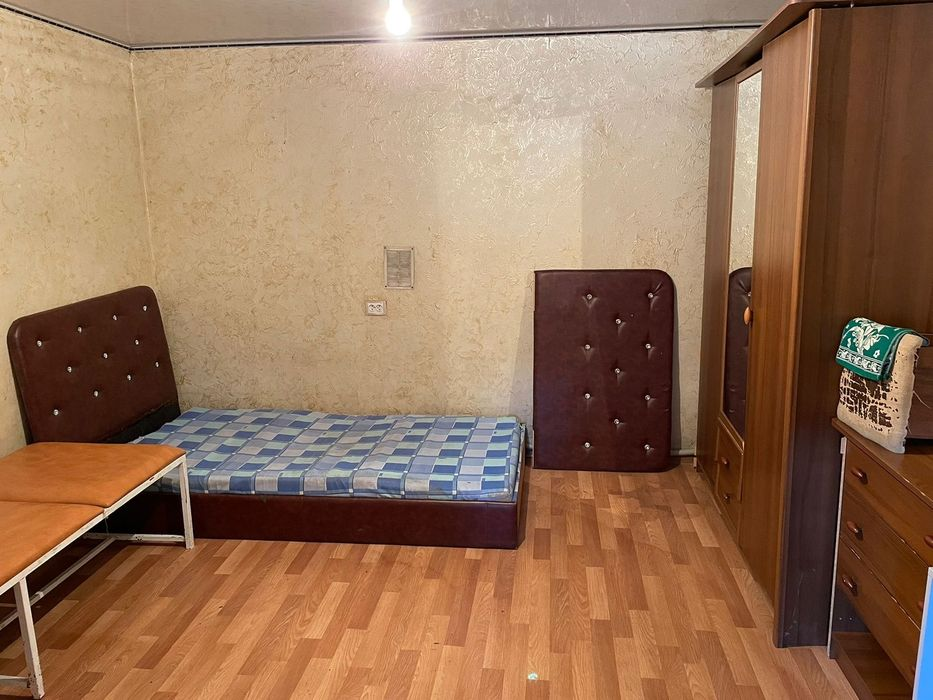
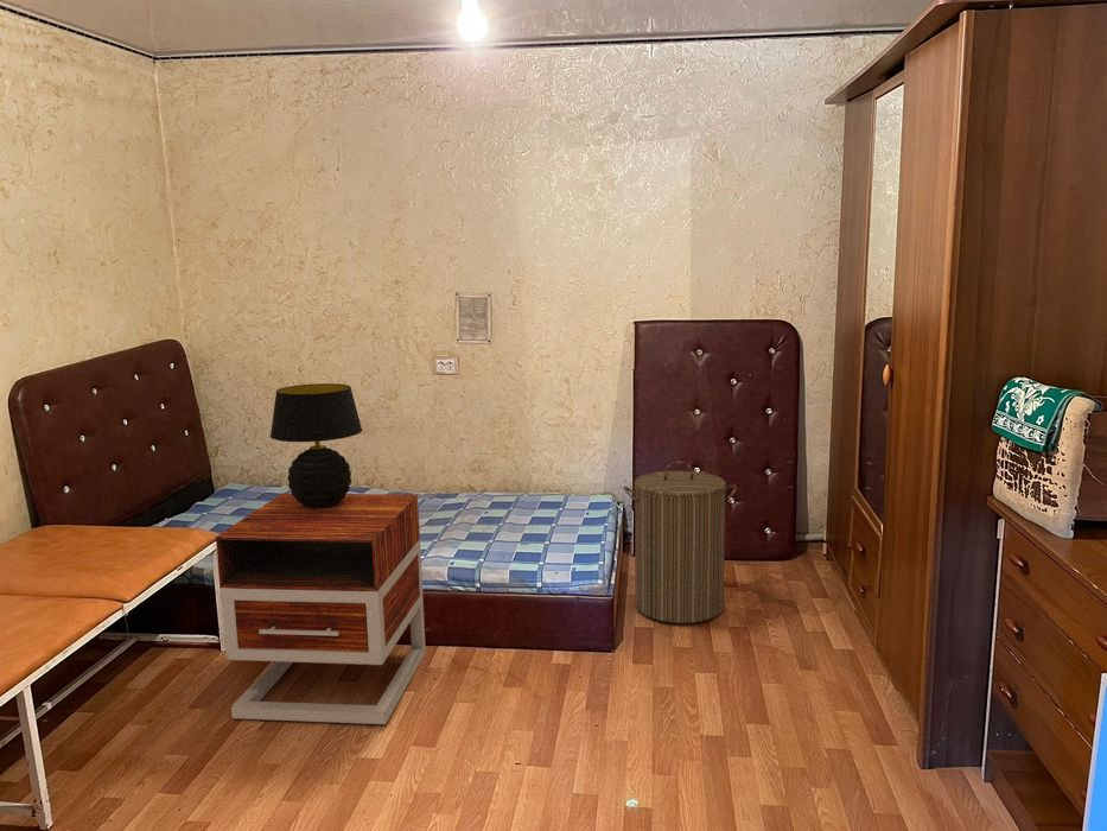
+ table lamp (317, 446)
+ laundry hamper (679, 534)
+ nightstand (329, 602)
